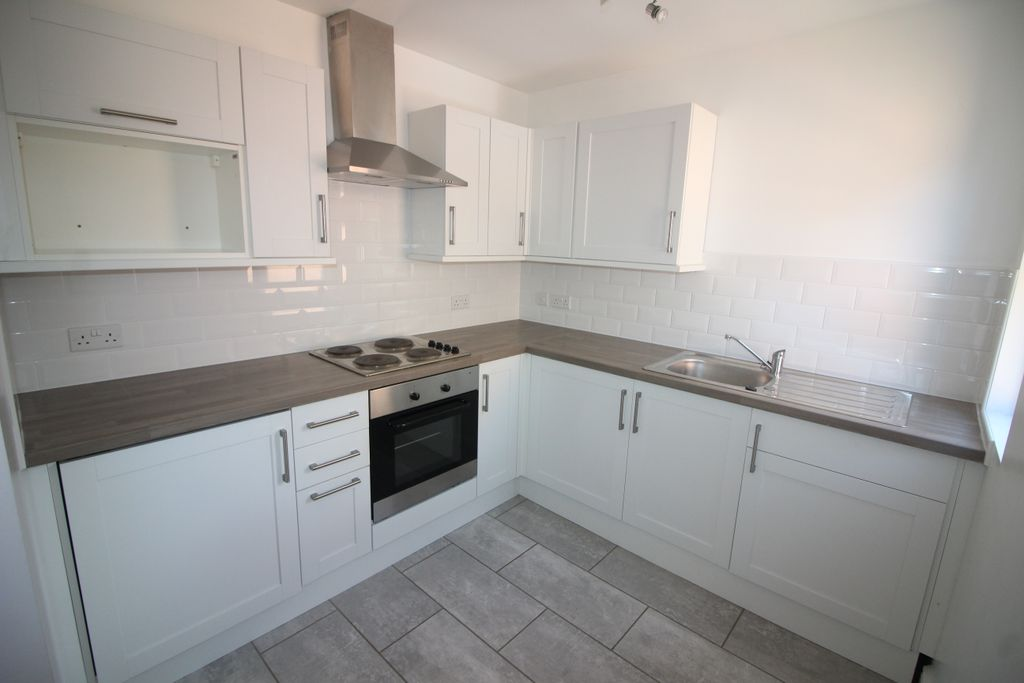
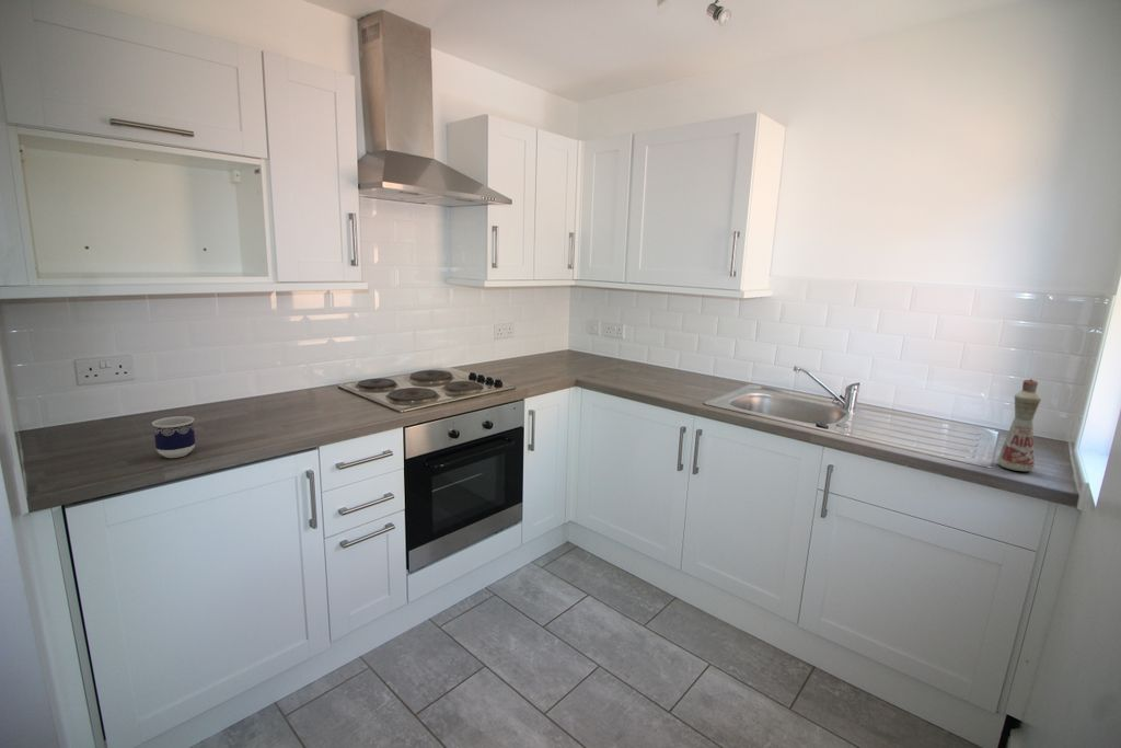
+ cup (173, 436)
+ bottle (1022, 424)
